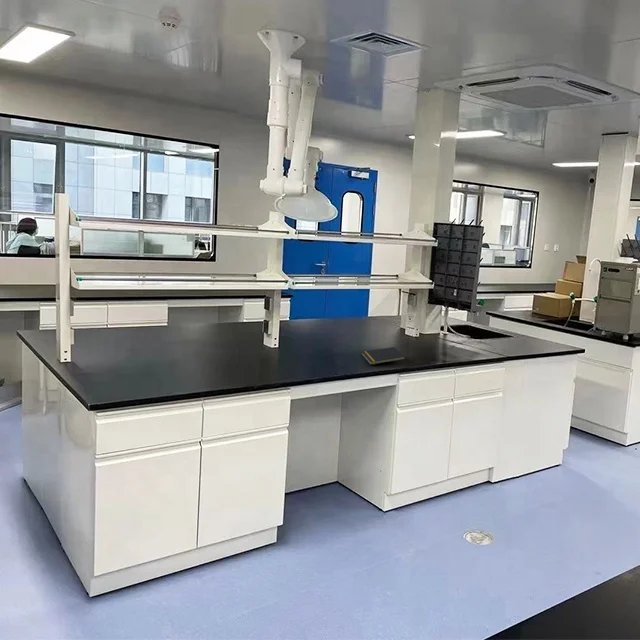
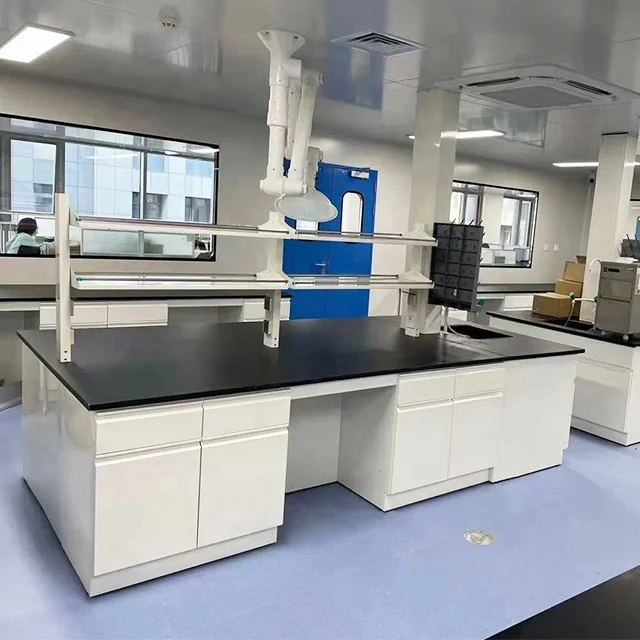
- notepad (382, 355)
